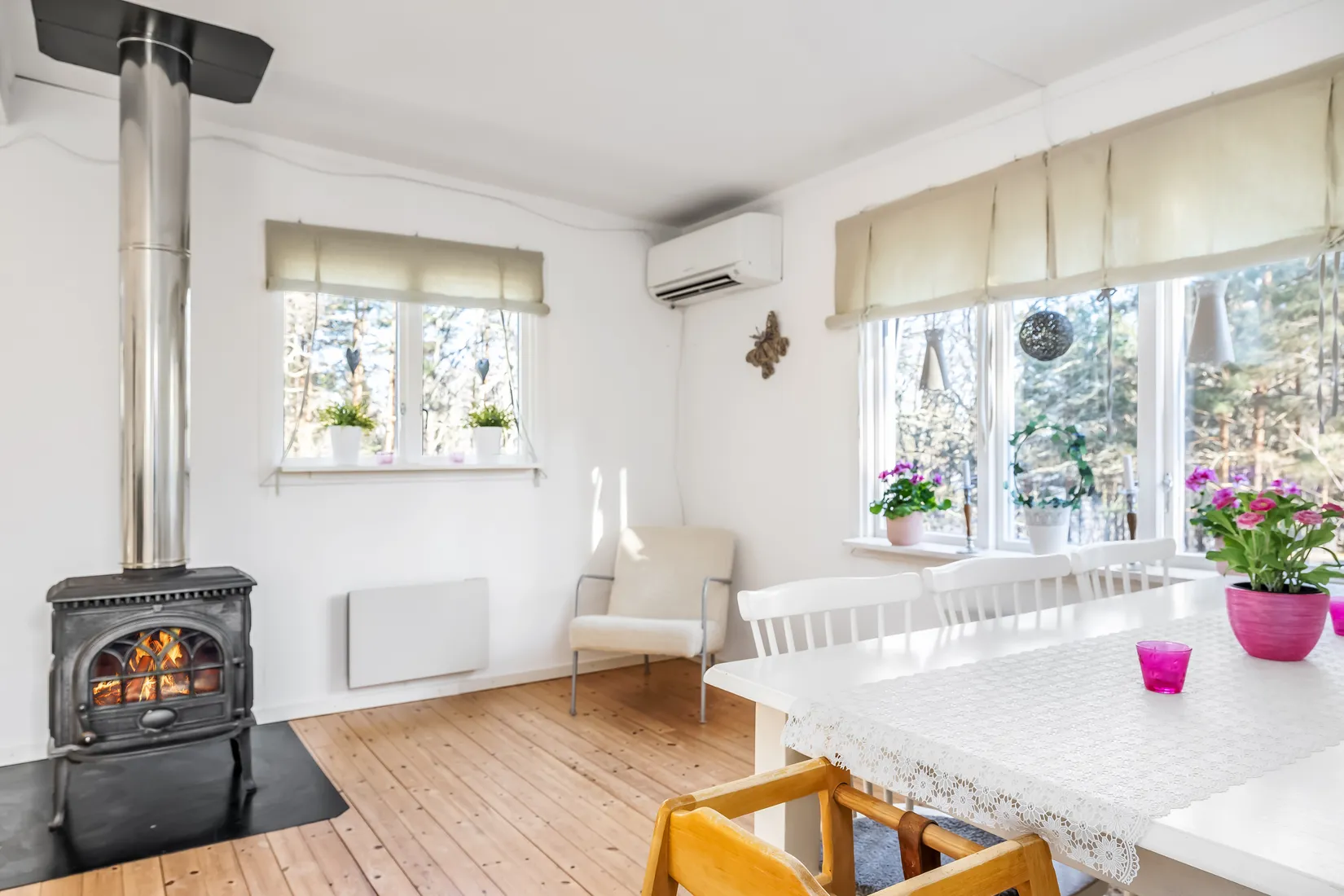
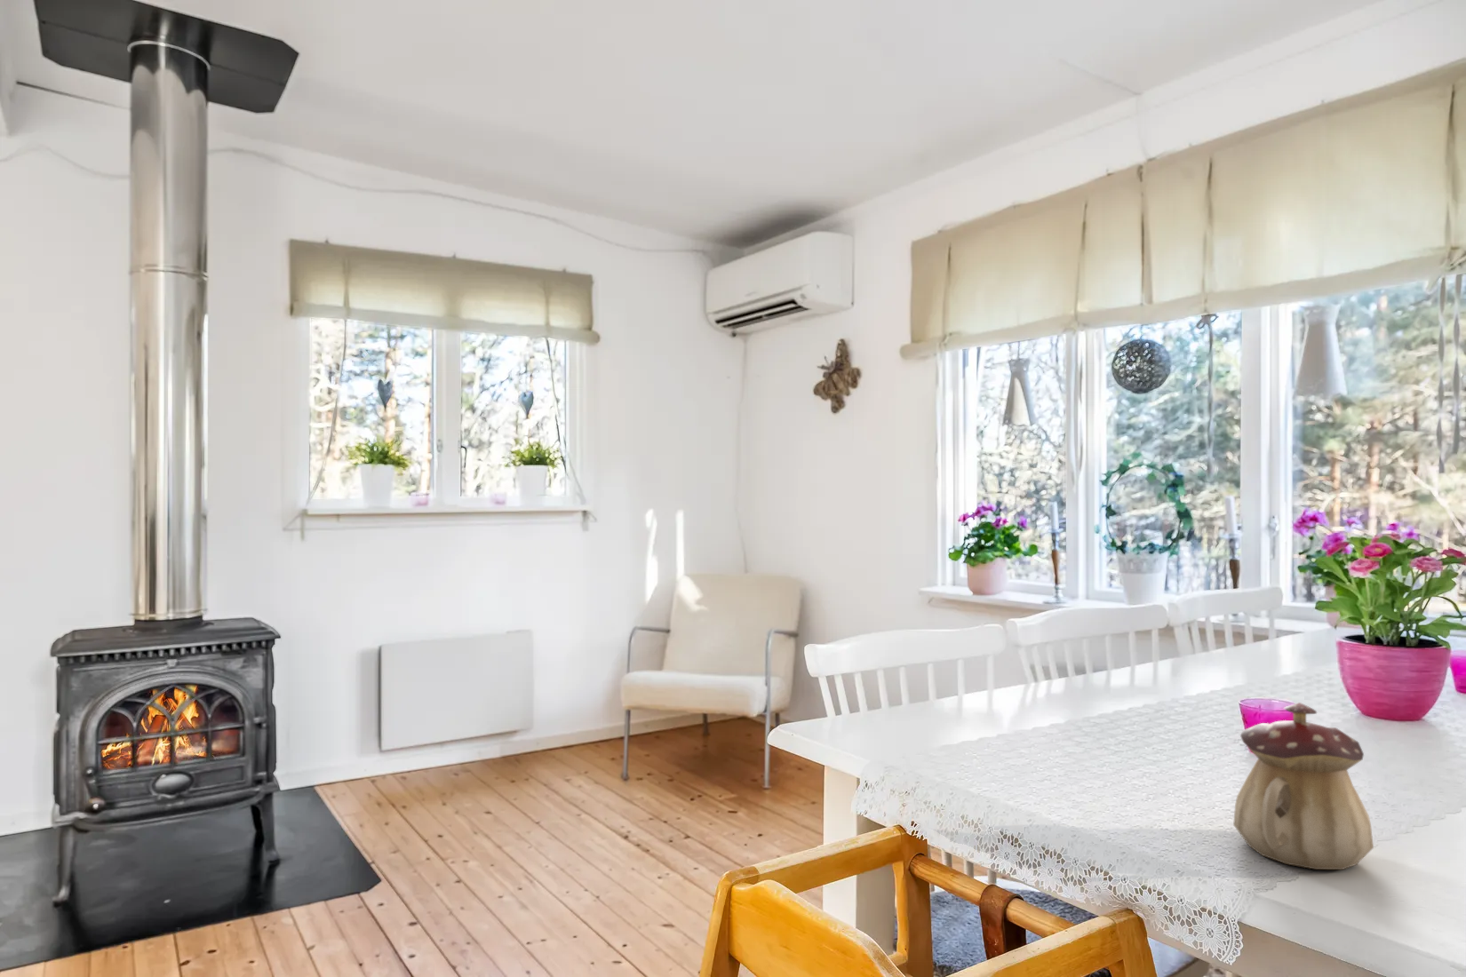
+ teapot (1297, 779)
